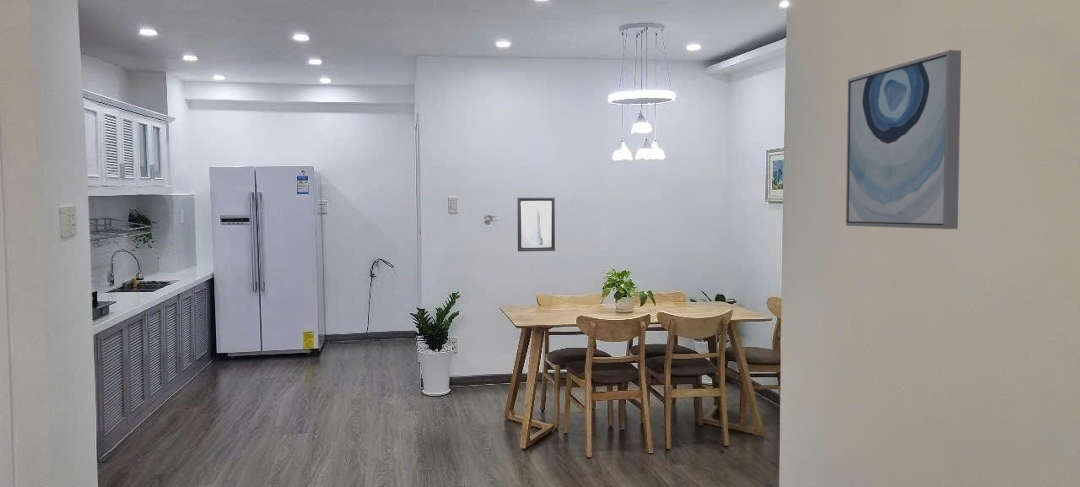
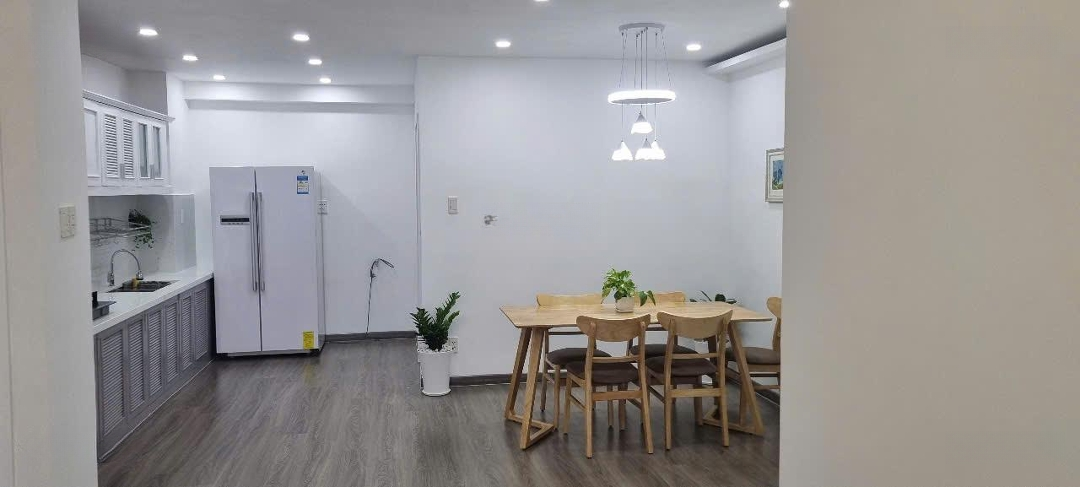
- wall art (897, 147)
- wall art (536, 224)
